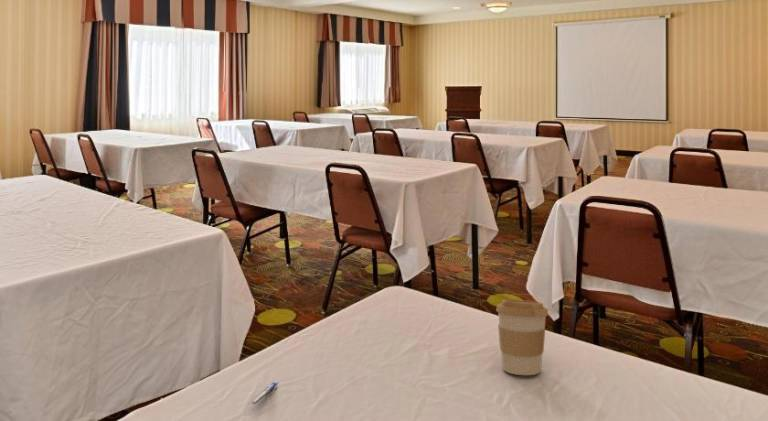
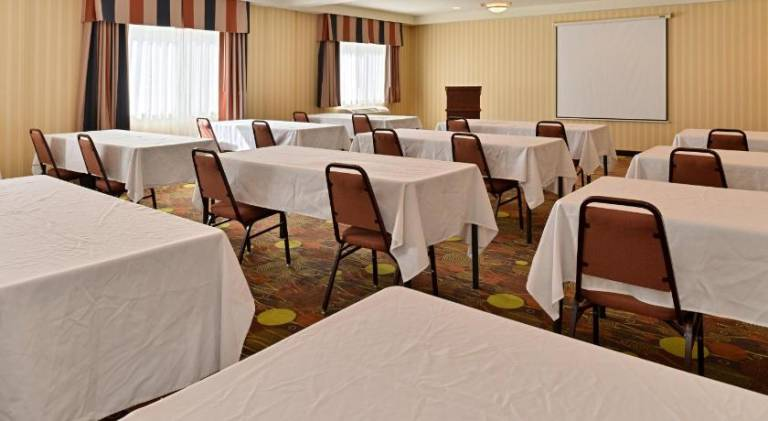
- pen (267, 390)
- coffee cup (521, 334)
